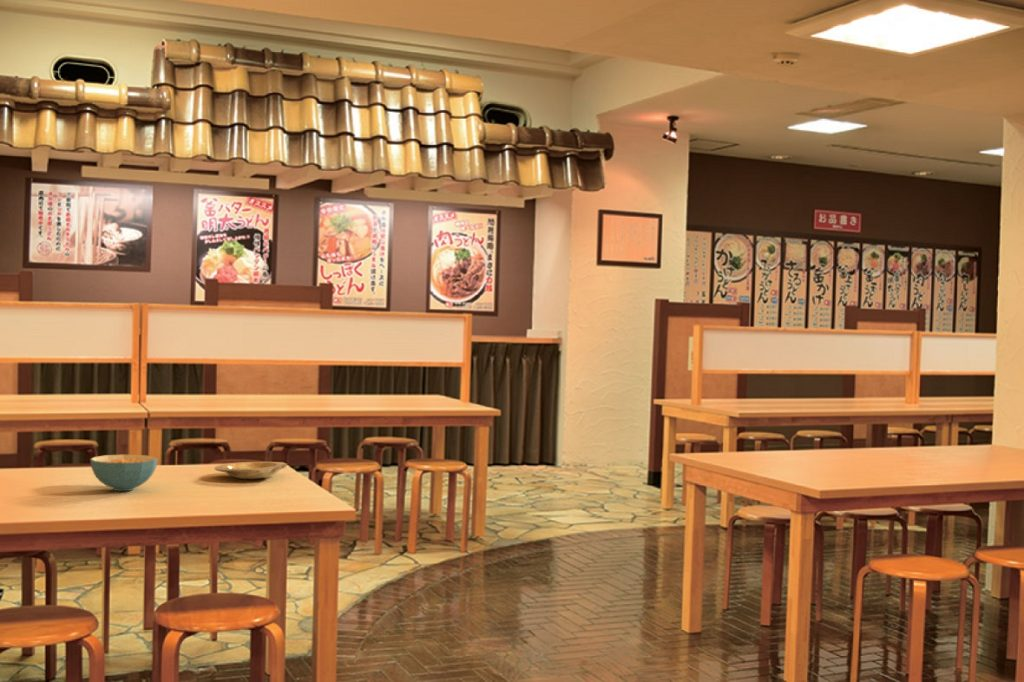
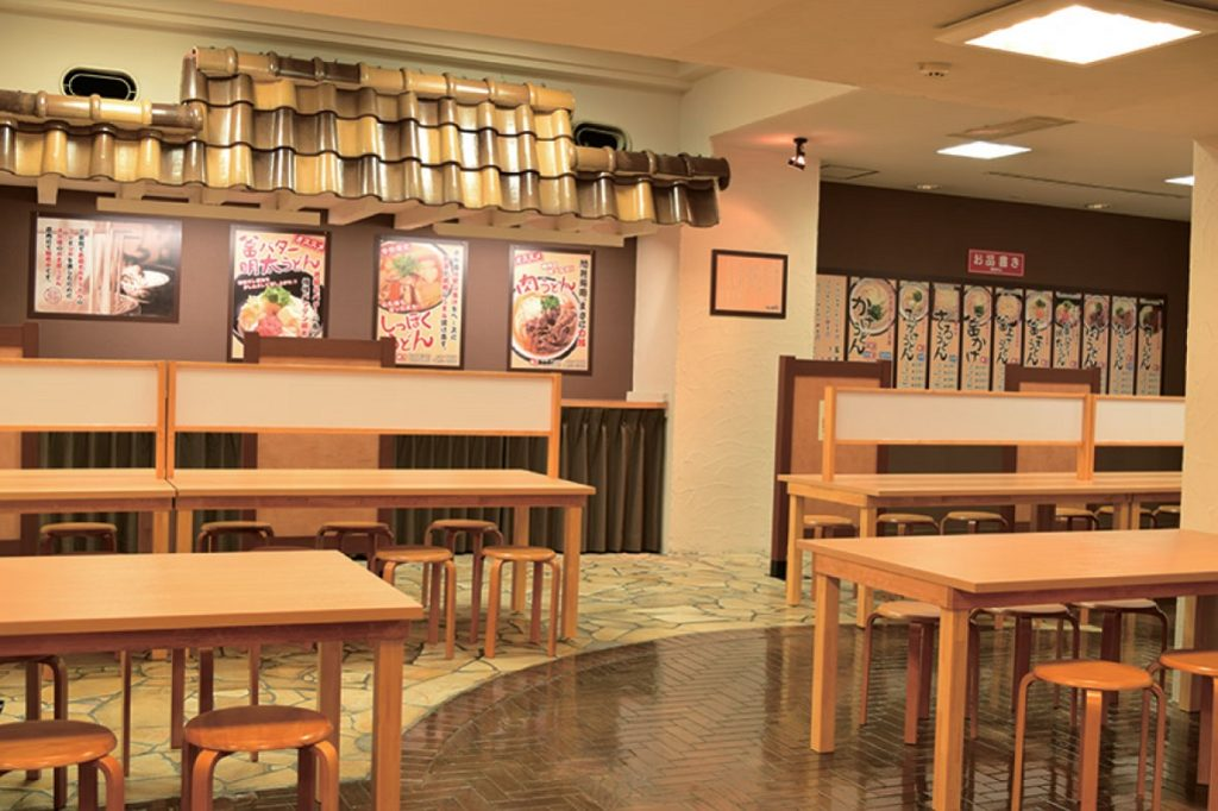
- cereal bowl (123, 474)
- plate (250, 470)
